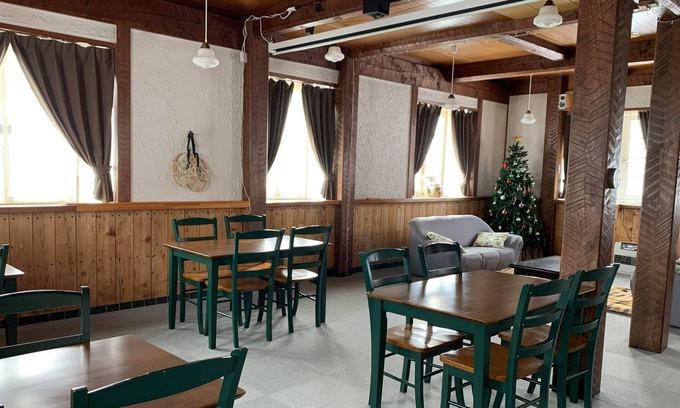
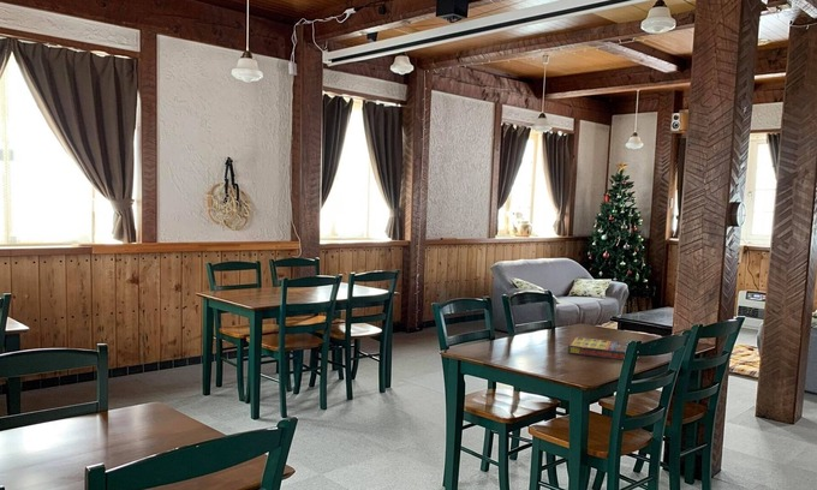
+ game compilation box (602, 348)
